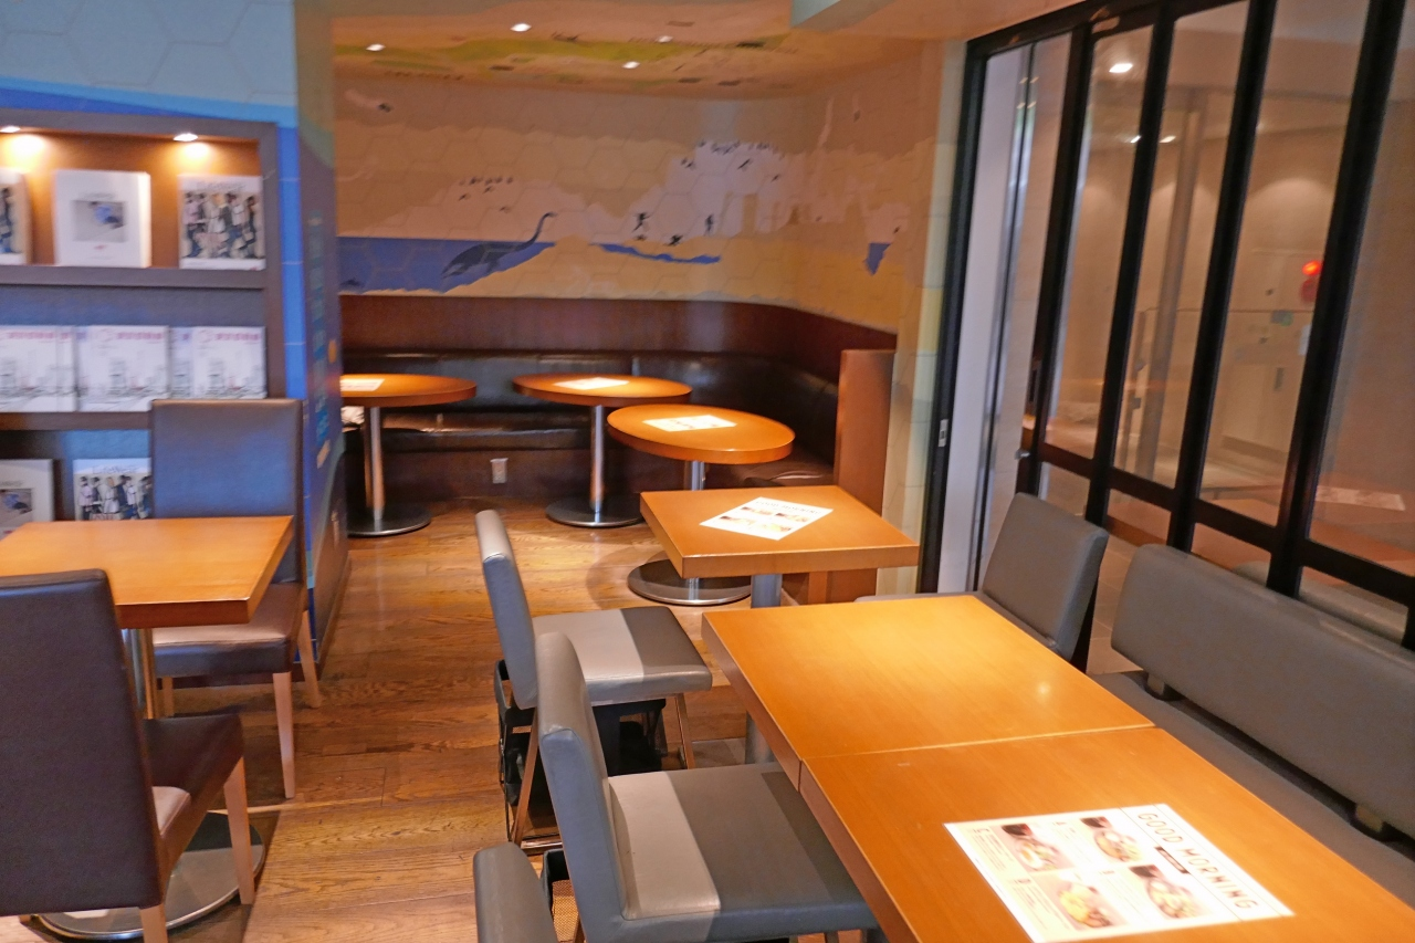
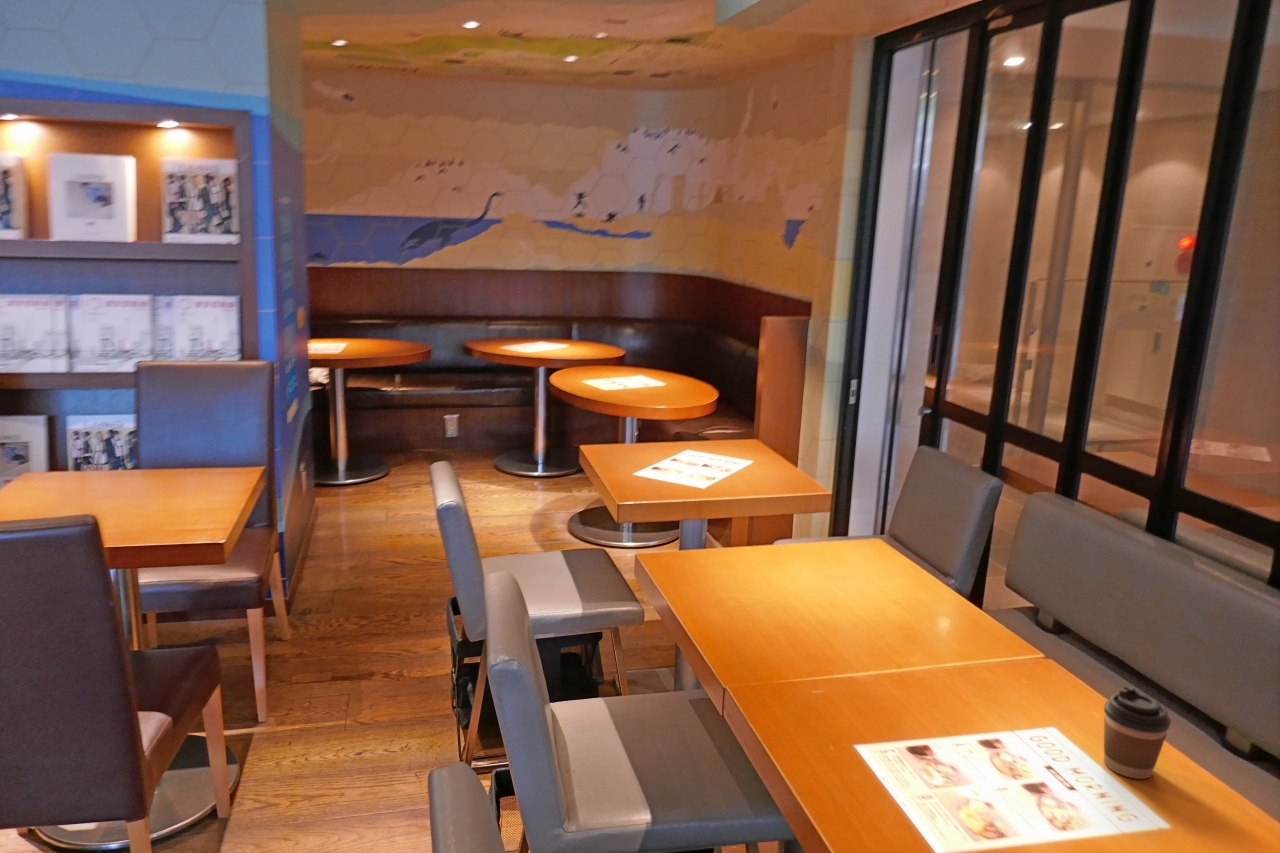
+ coffee cup (1133, 731)
